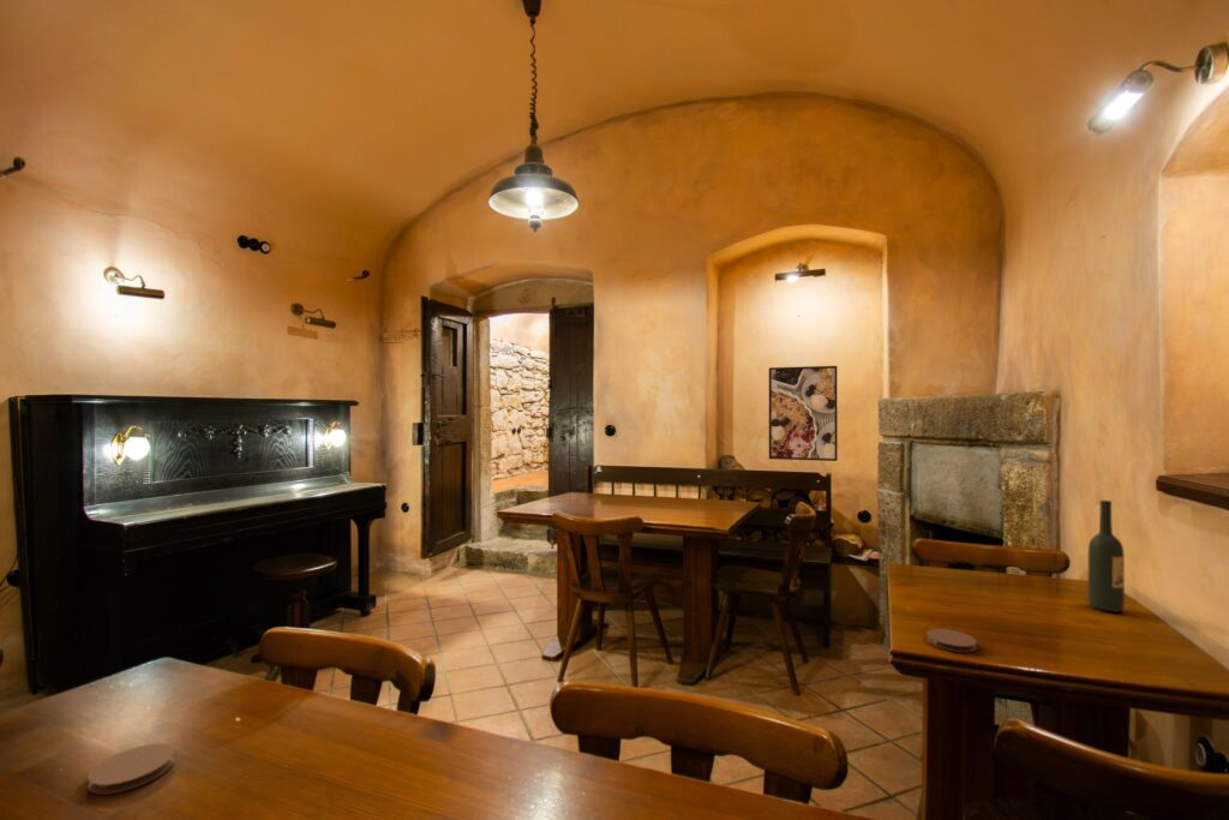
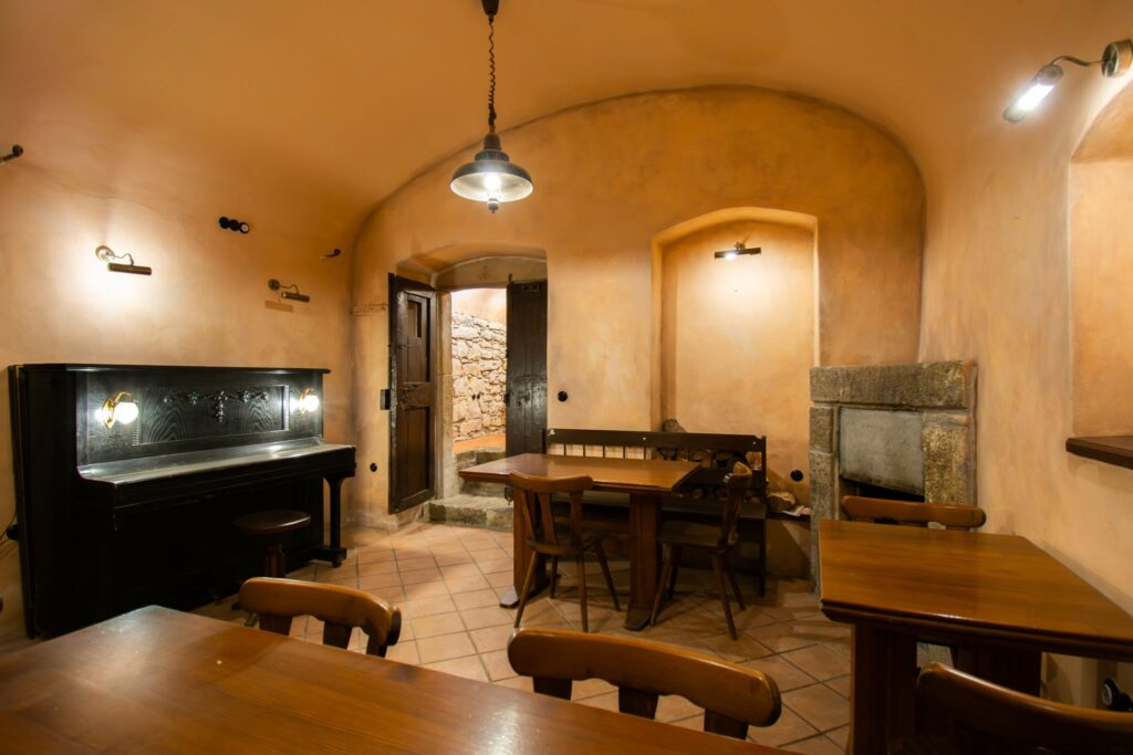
- wine bottle (1105, 555)
- coaster (951, 640)
- coaster (132, 767)
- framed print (802, 413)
